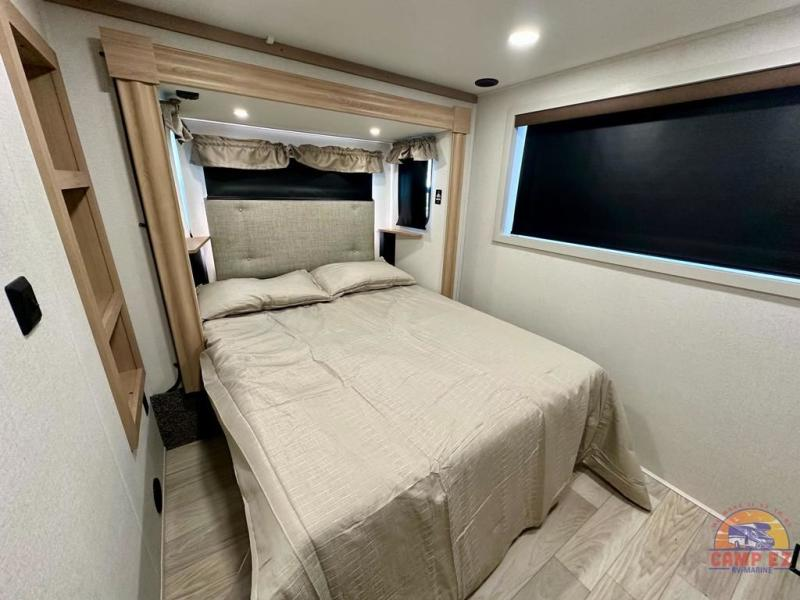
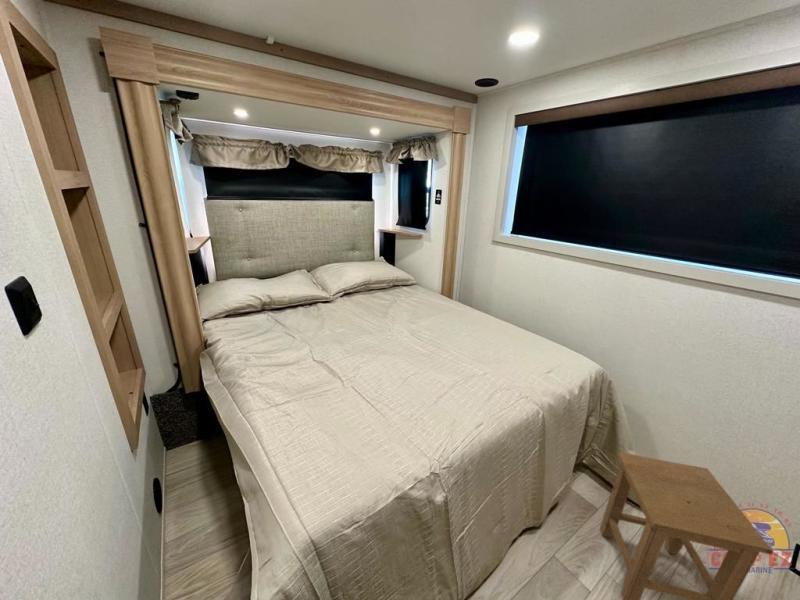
+ stool (665, 535)
